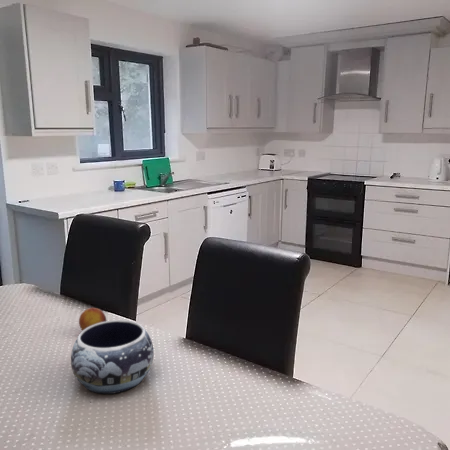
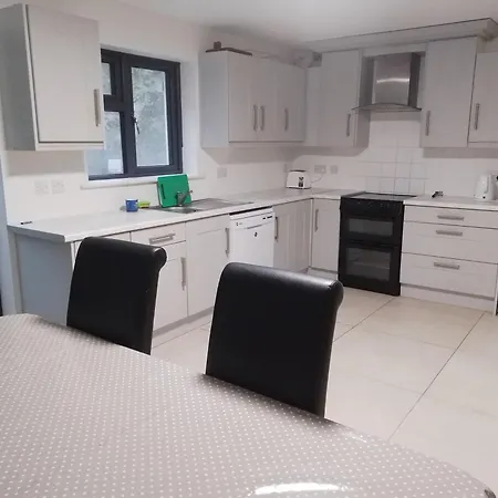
- decorative bowl (113, 355)
- fruit (92, 320)
